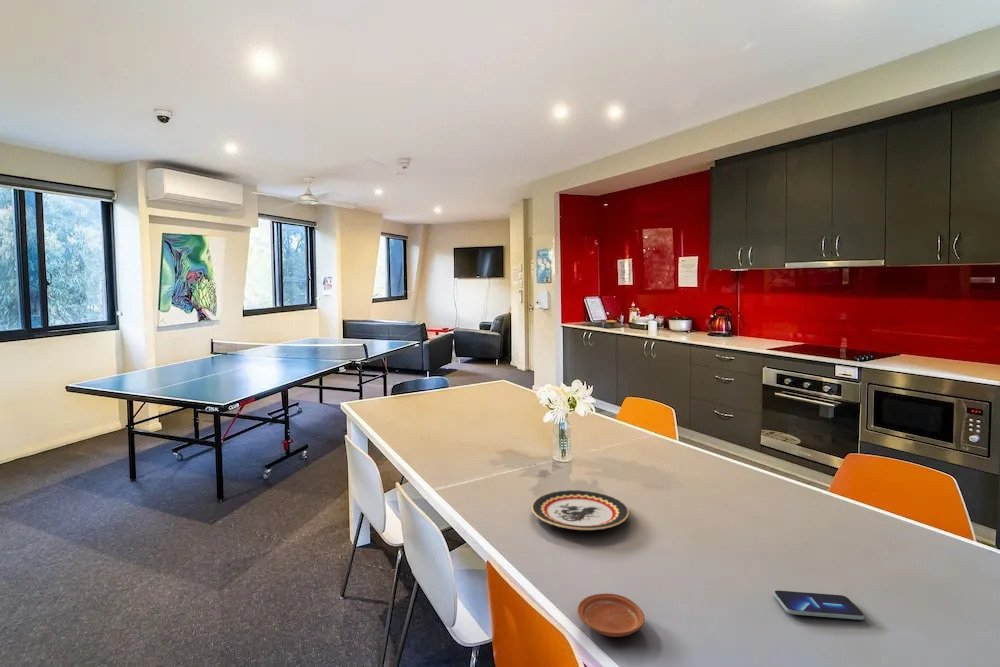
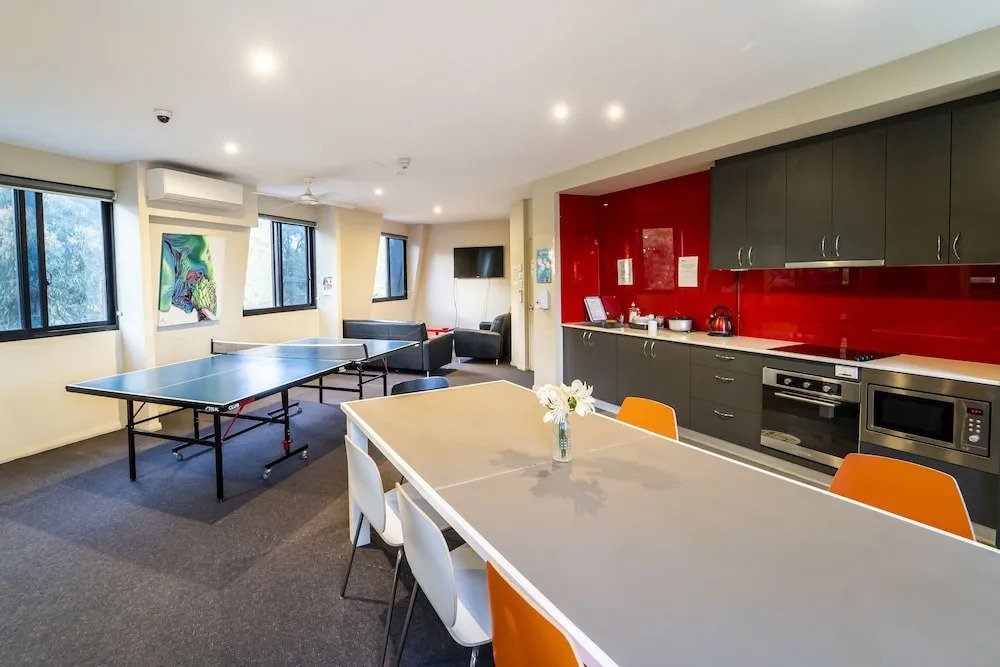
- plate (610, 618)
- smartphone (817, 604)
- plate (579, 511)
